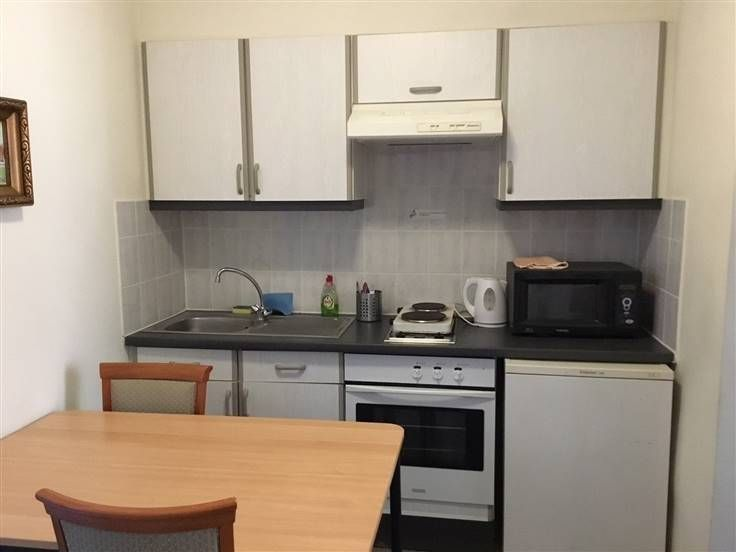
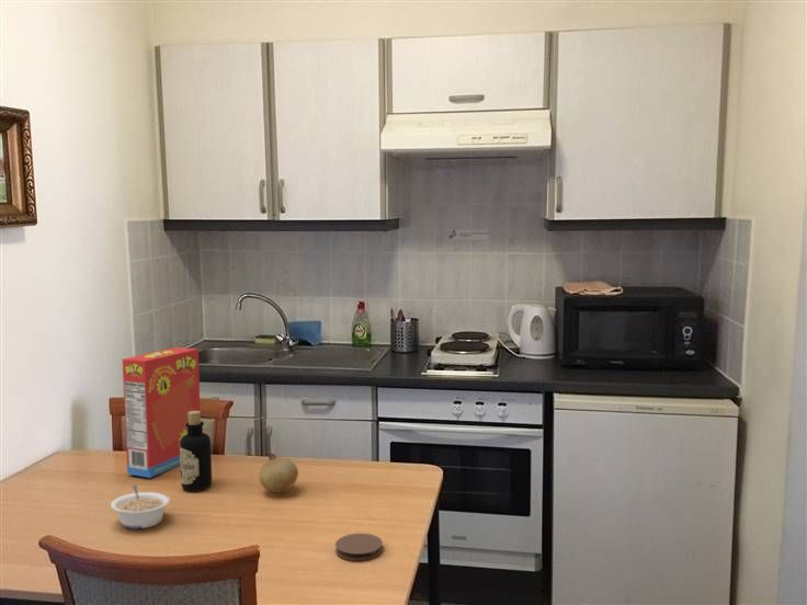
+ legume (138, 509)
+ bottle (195, 449)
+ coaster (359, 546)
+ cereal box (163, 409)
+ fruit (279, 472)
